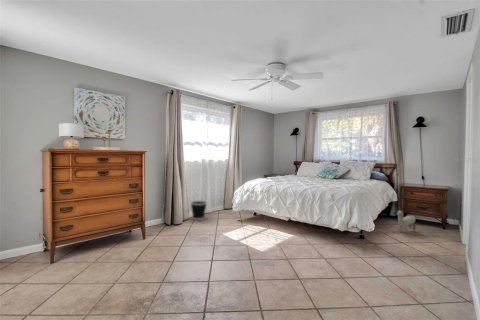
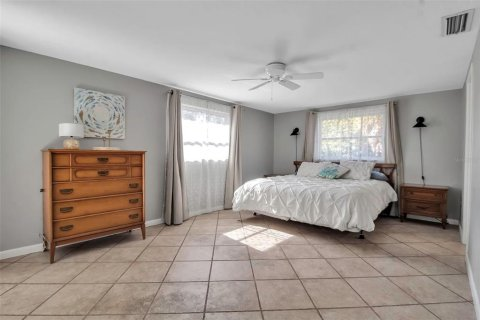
- wastebasket (198, 210)
- plush toy (404, 220)
